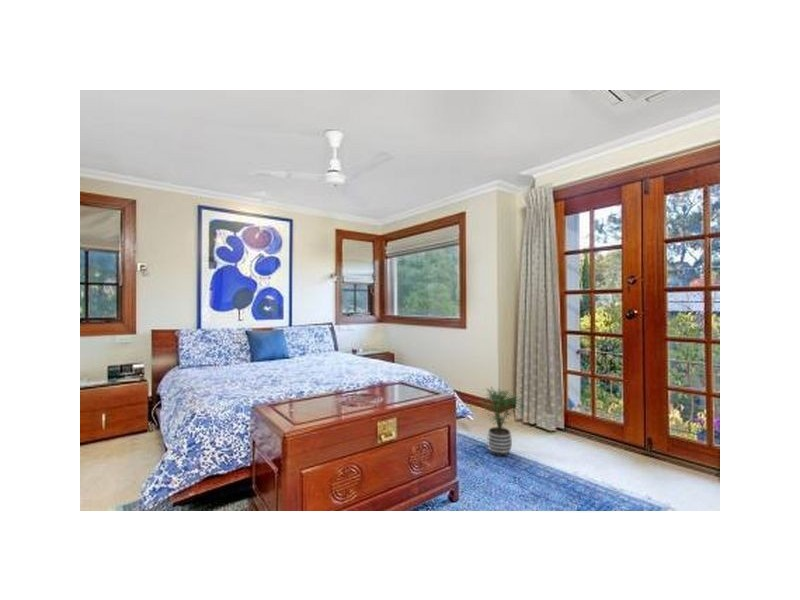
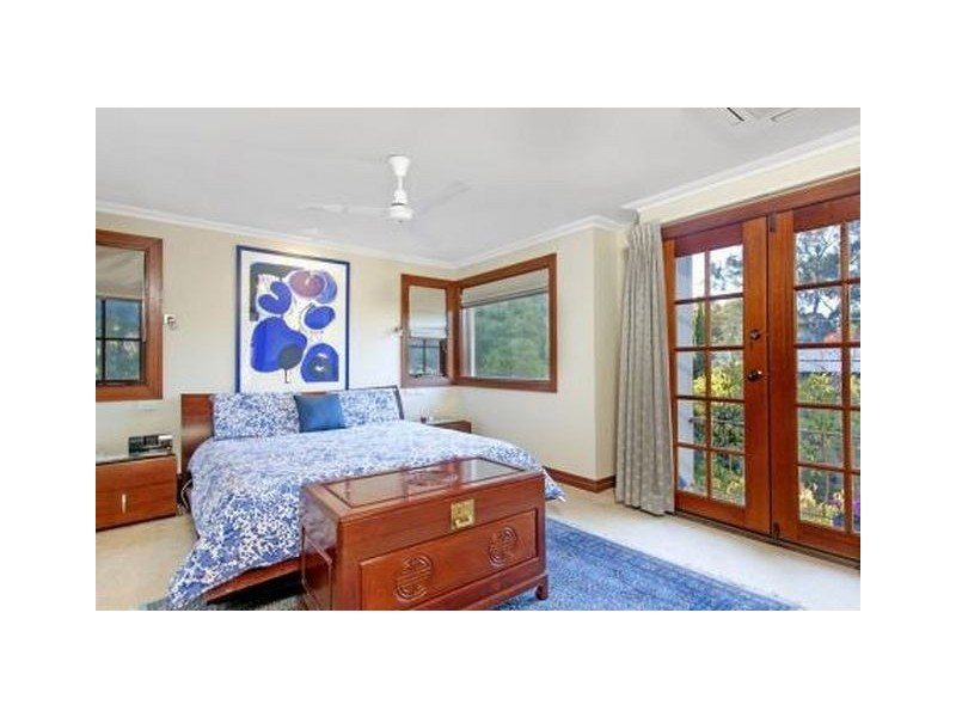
- potted plant (501, 420)
